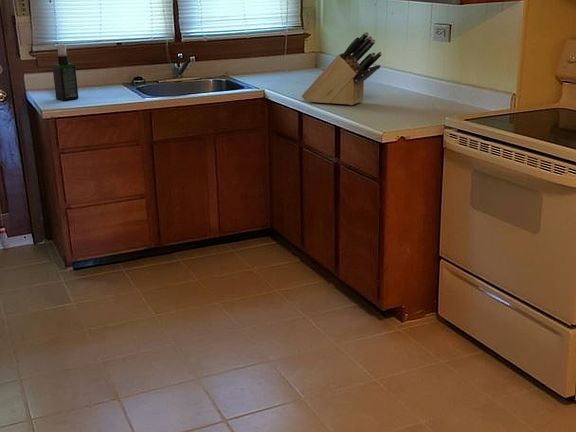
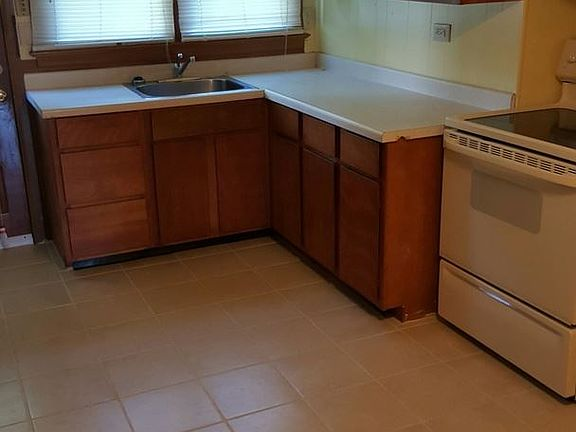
- knife block (341, 68)
- spray bottle (64, 72)
